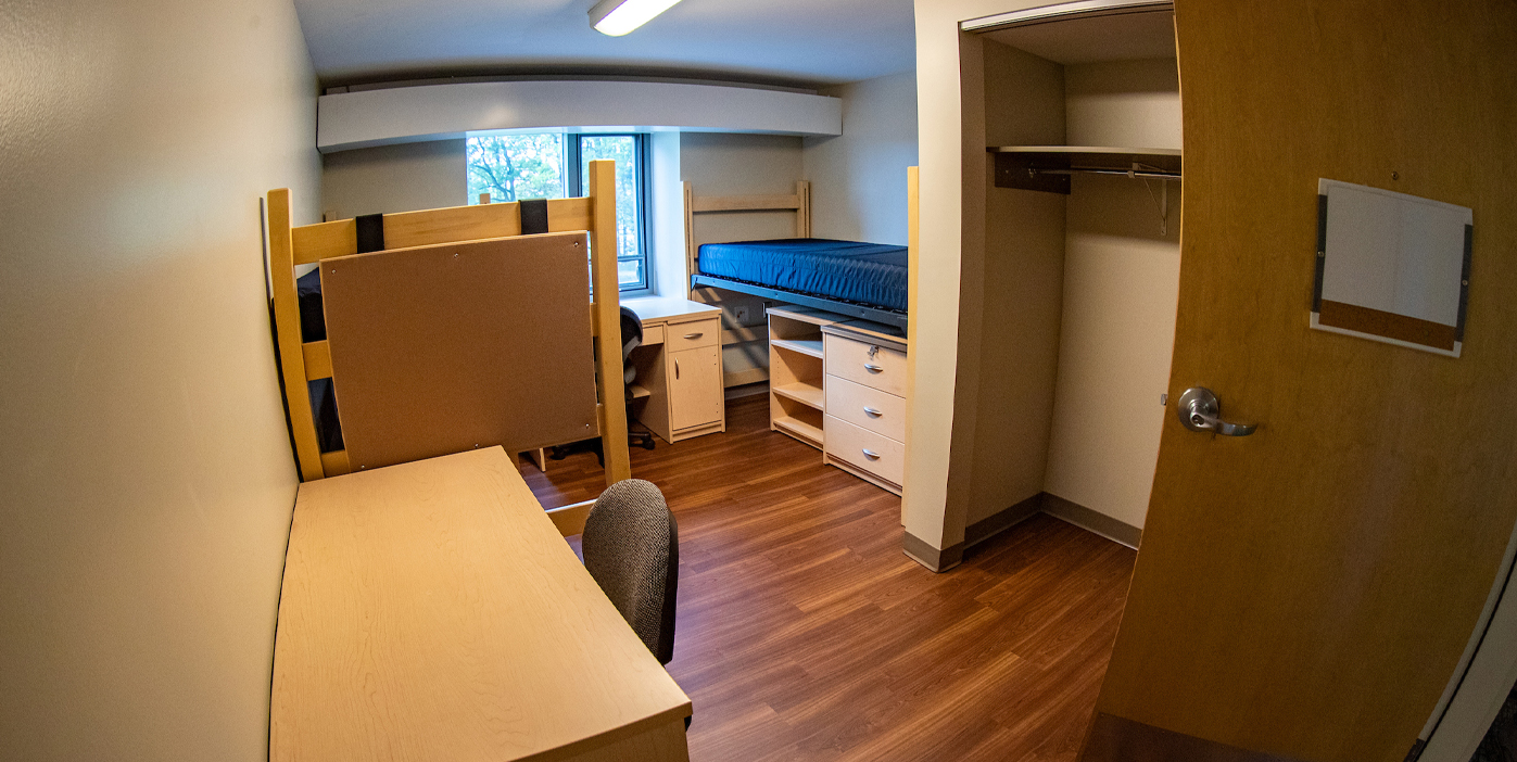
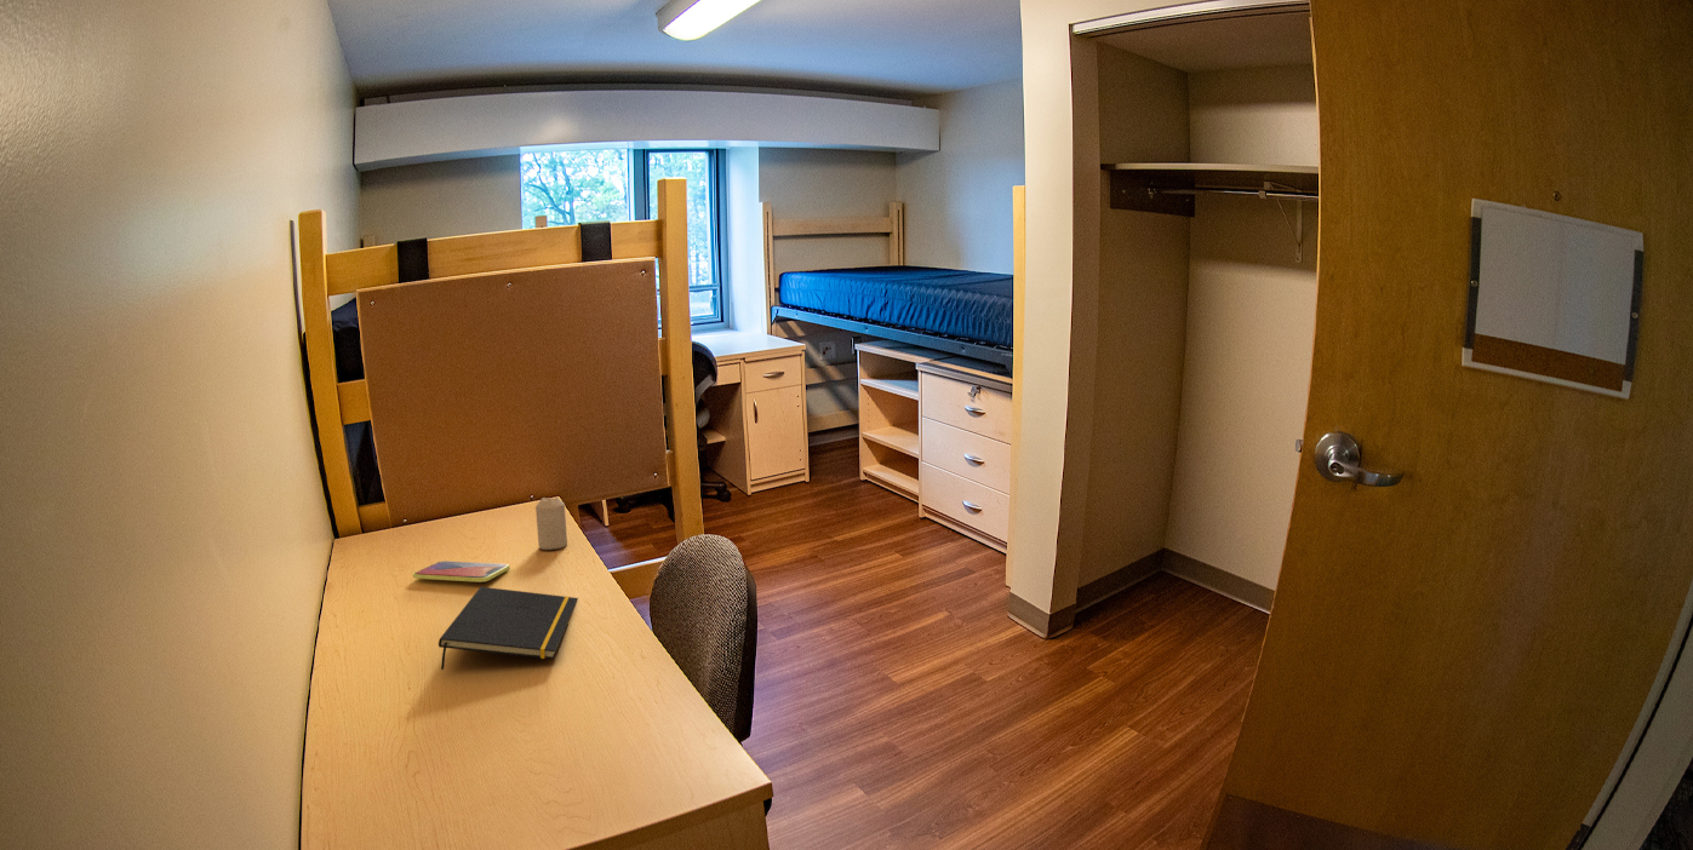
+ candle (551, 522)
+ notepad (514, 620)
+ smartphone (462, 572)
